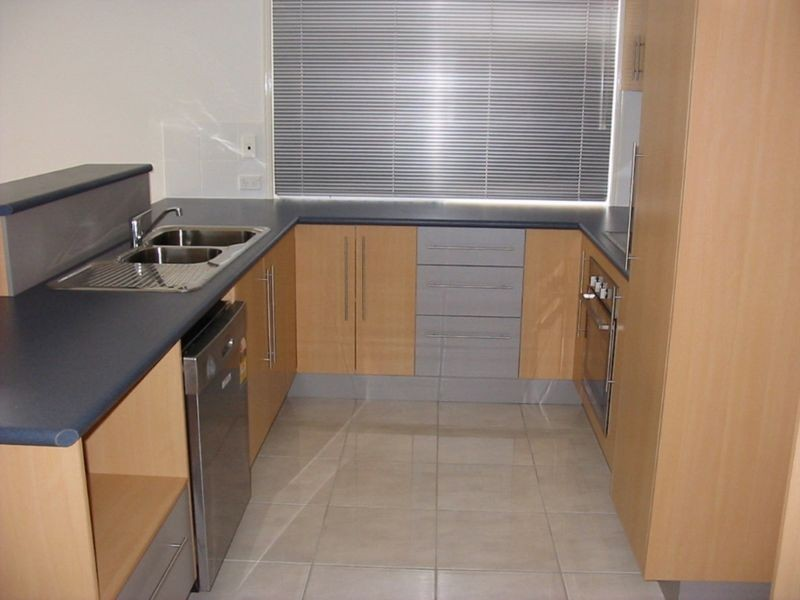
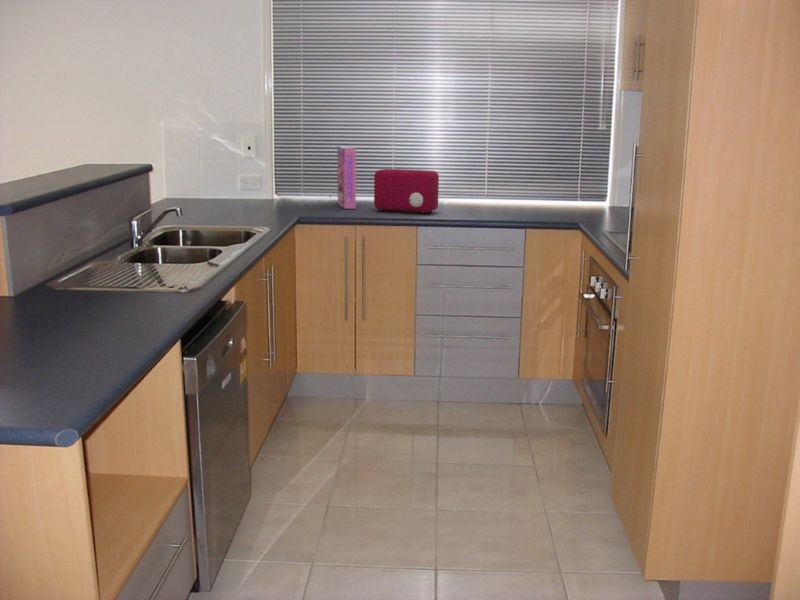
+ cereal box (346, 176)
+ toaster (405, 191)
